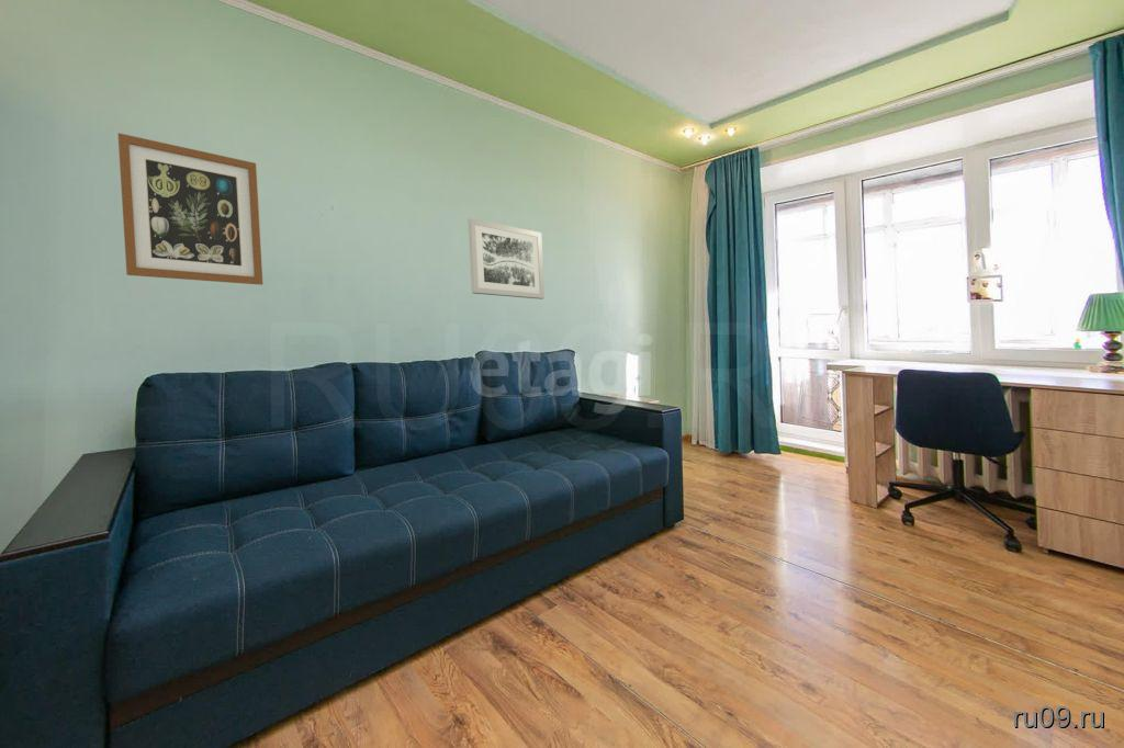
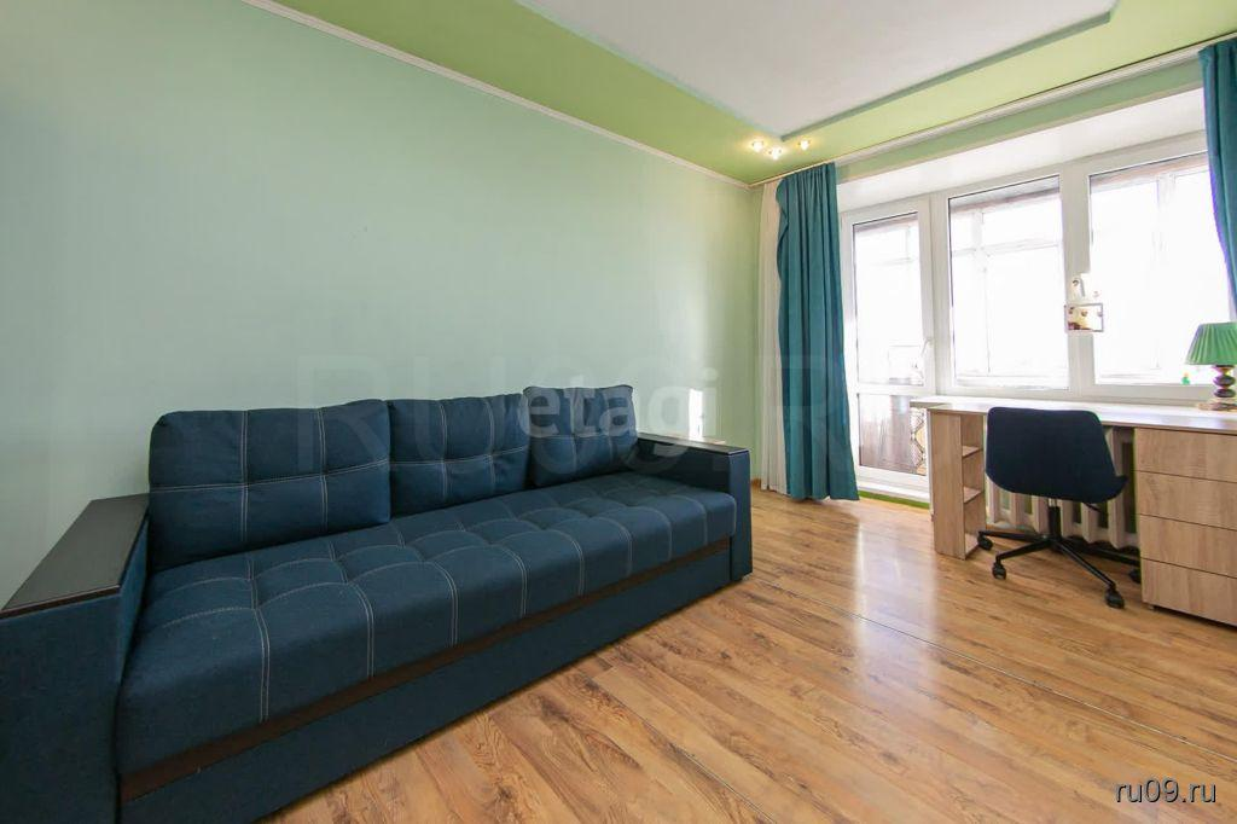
- wall art (195, 215)
- wall art (508, 261)
